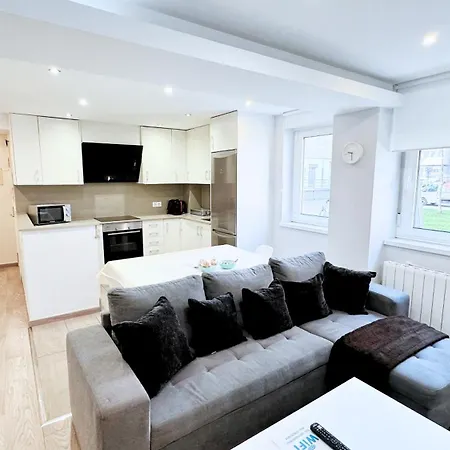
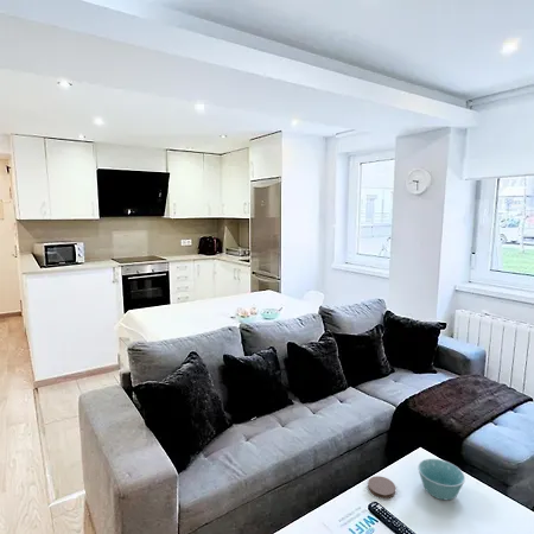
+ bowl (440, 481)
+ coaster (381, 487)
